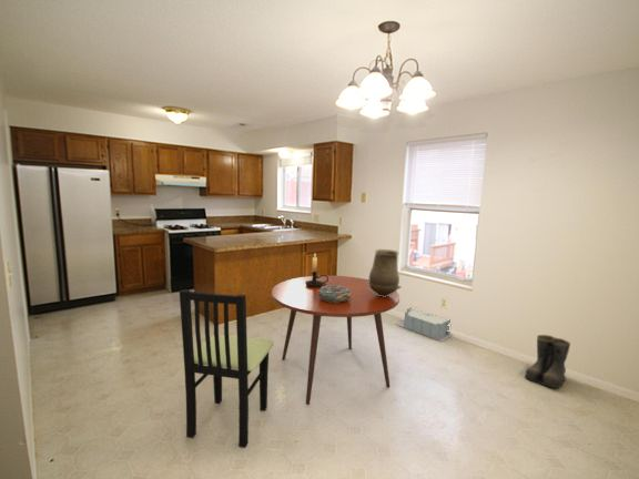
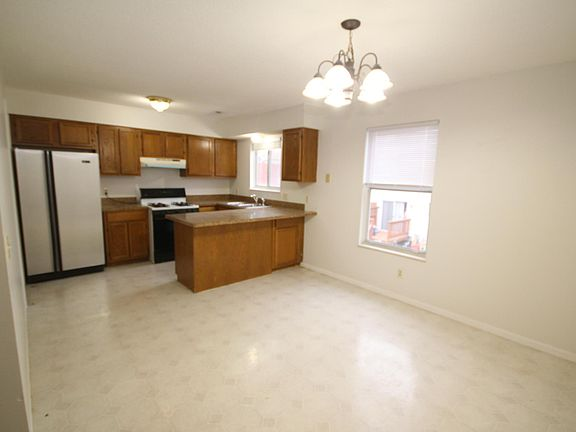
- dining chair (229, 354)
- storage bin (423, 322)
- vase (384, 273)
- dining table (347, 332)
- boots (547, 359)
- candle holder (316, 268)
- decorative bowl (334, 293)
